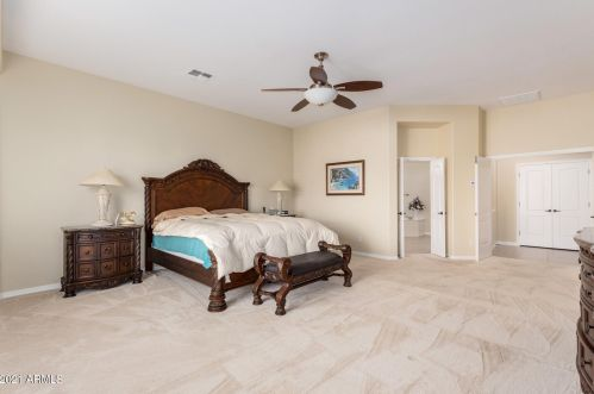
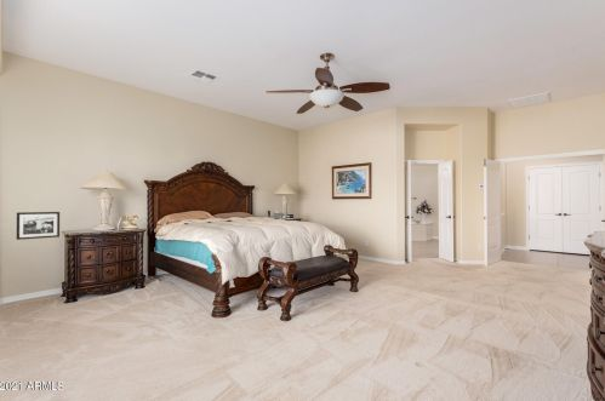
+ picture frame (39, 224)
